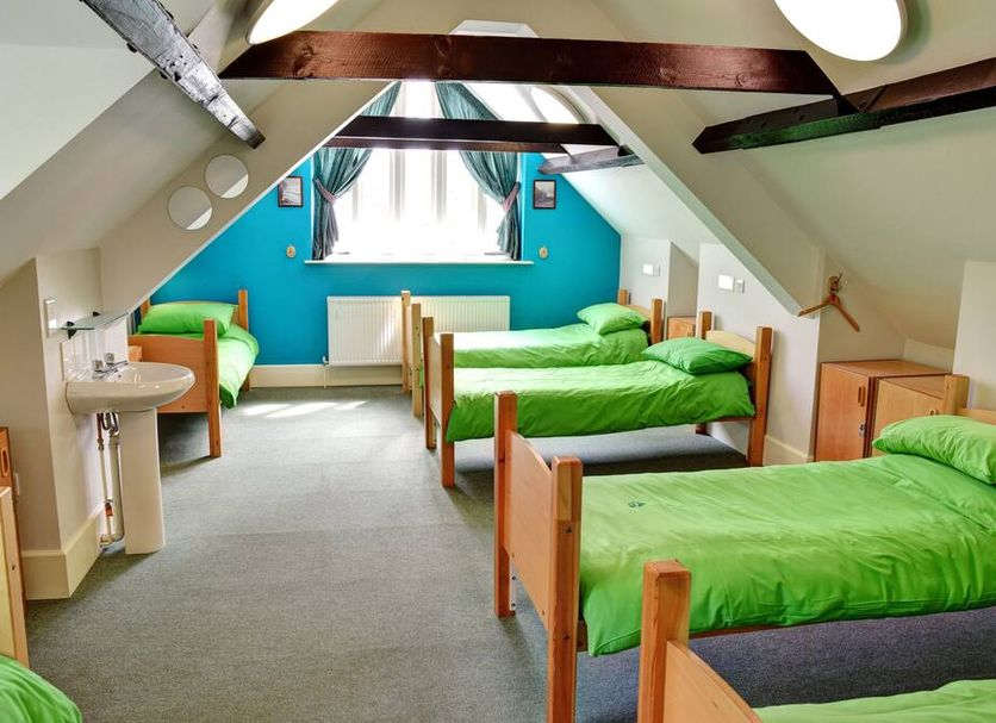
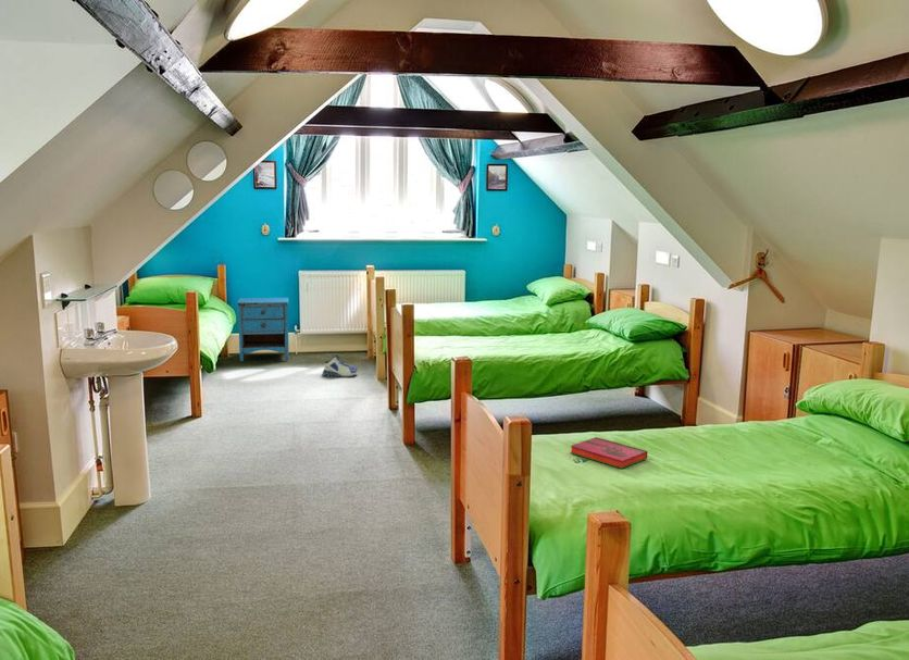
+ hardback book (608, 451)
+ nightstand (264, 328)
+ sneaker (339, 365)
